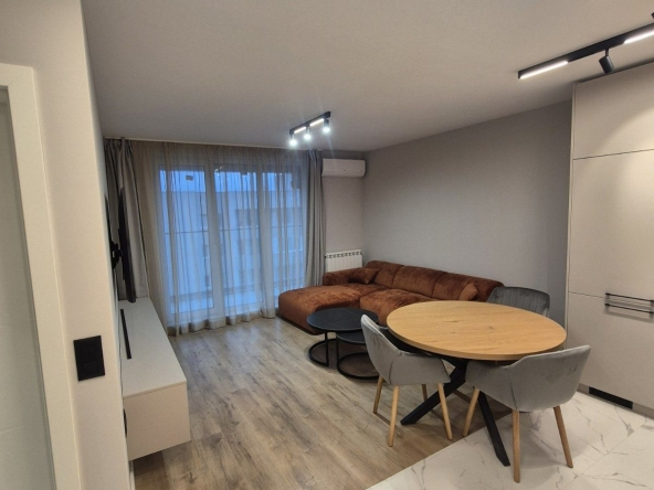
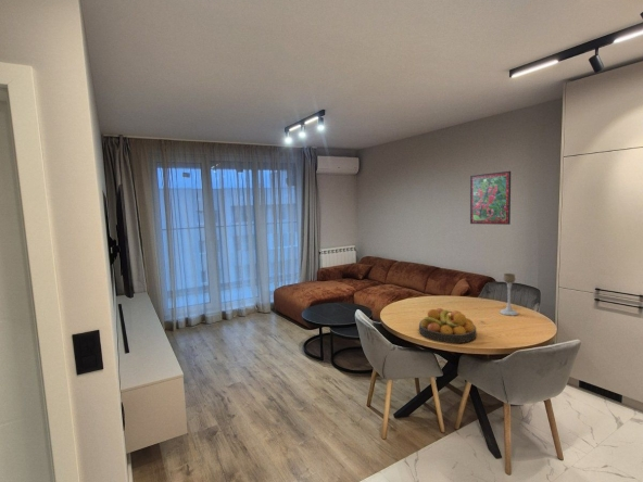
+ fruit bowl (446, 321)
+ candle holder (508, 293)
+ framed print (489, 199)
